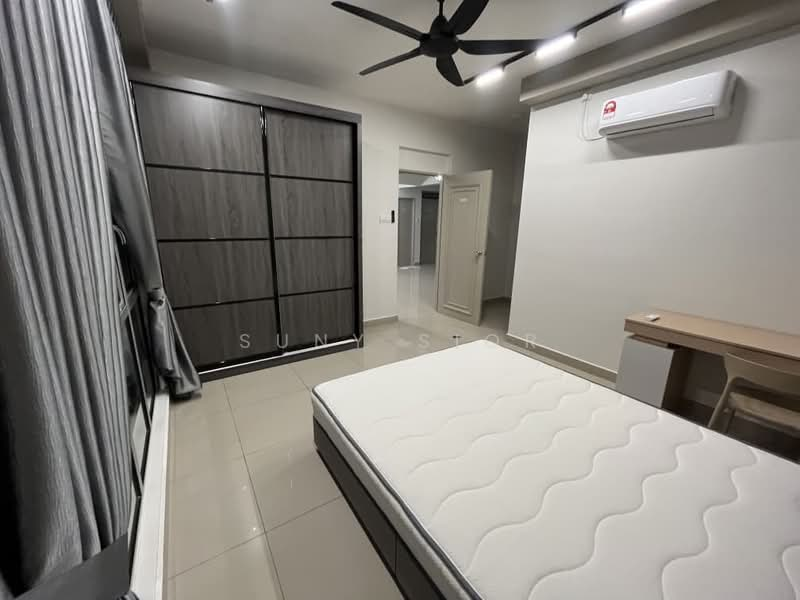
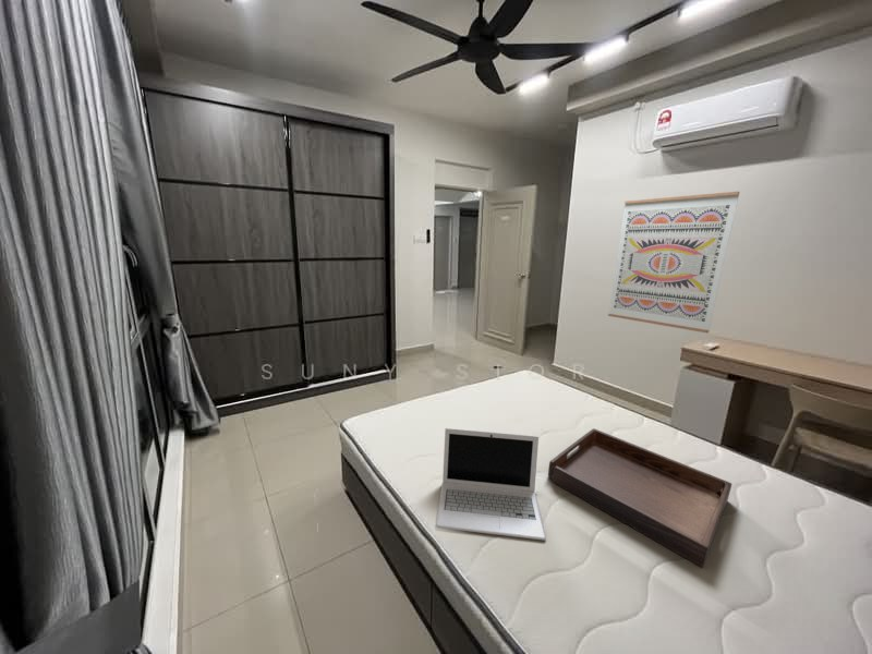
+ wall art (664, 263)
+ laptop (491, 479)
+ serving tray (634, 481)
